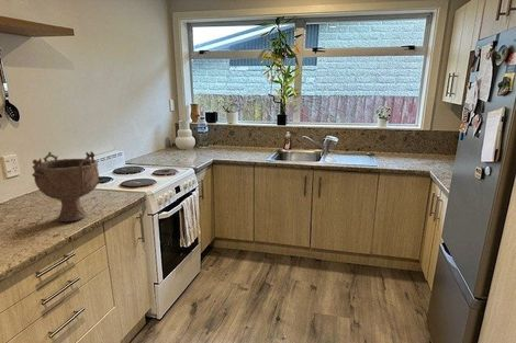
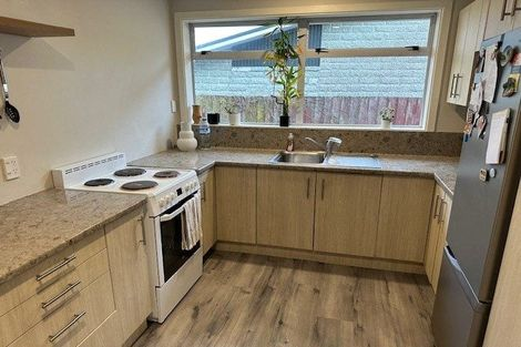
- decorative bowl (69, 186)
